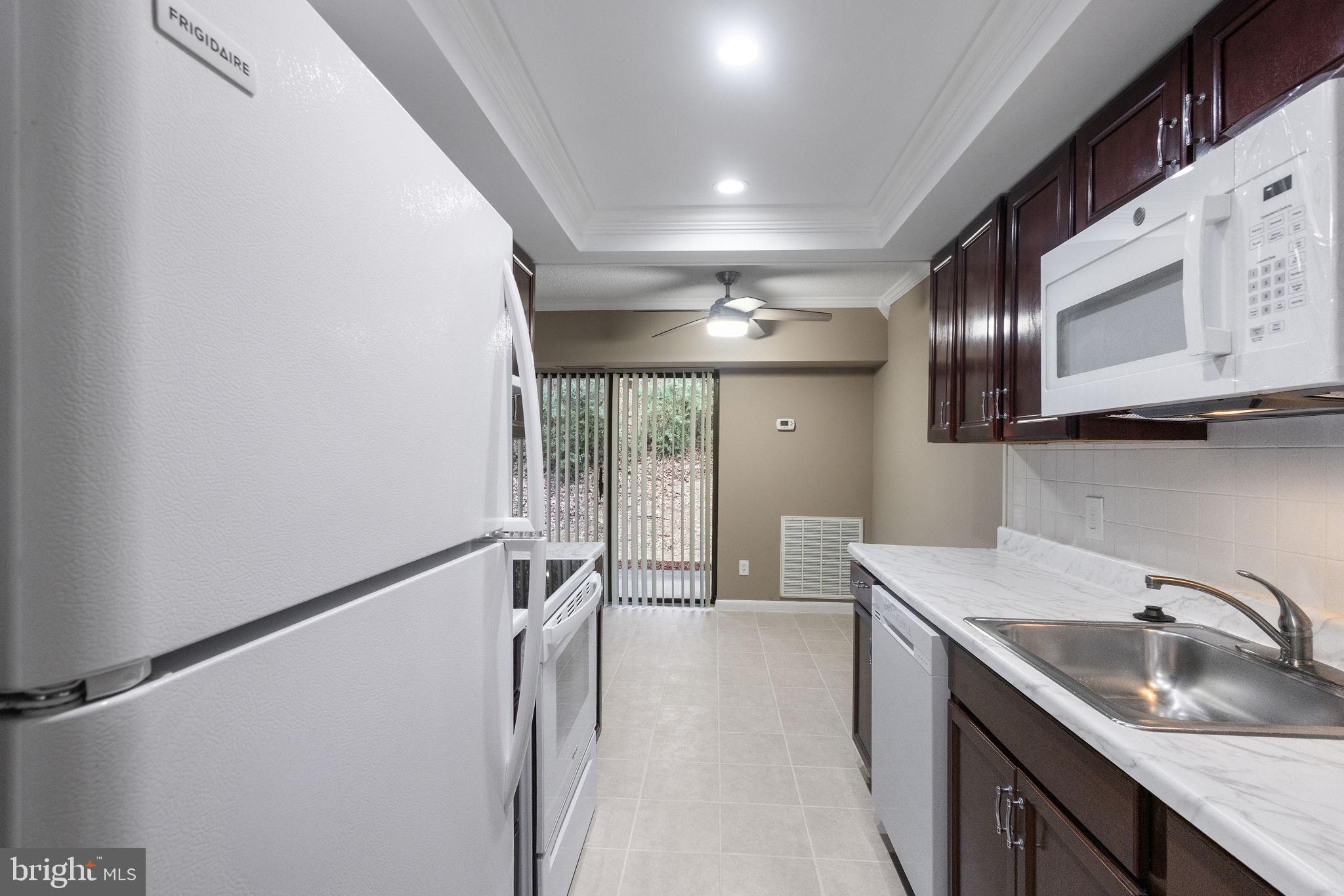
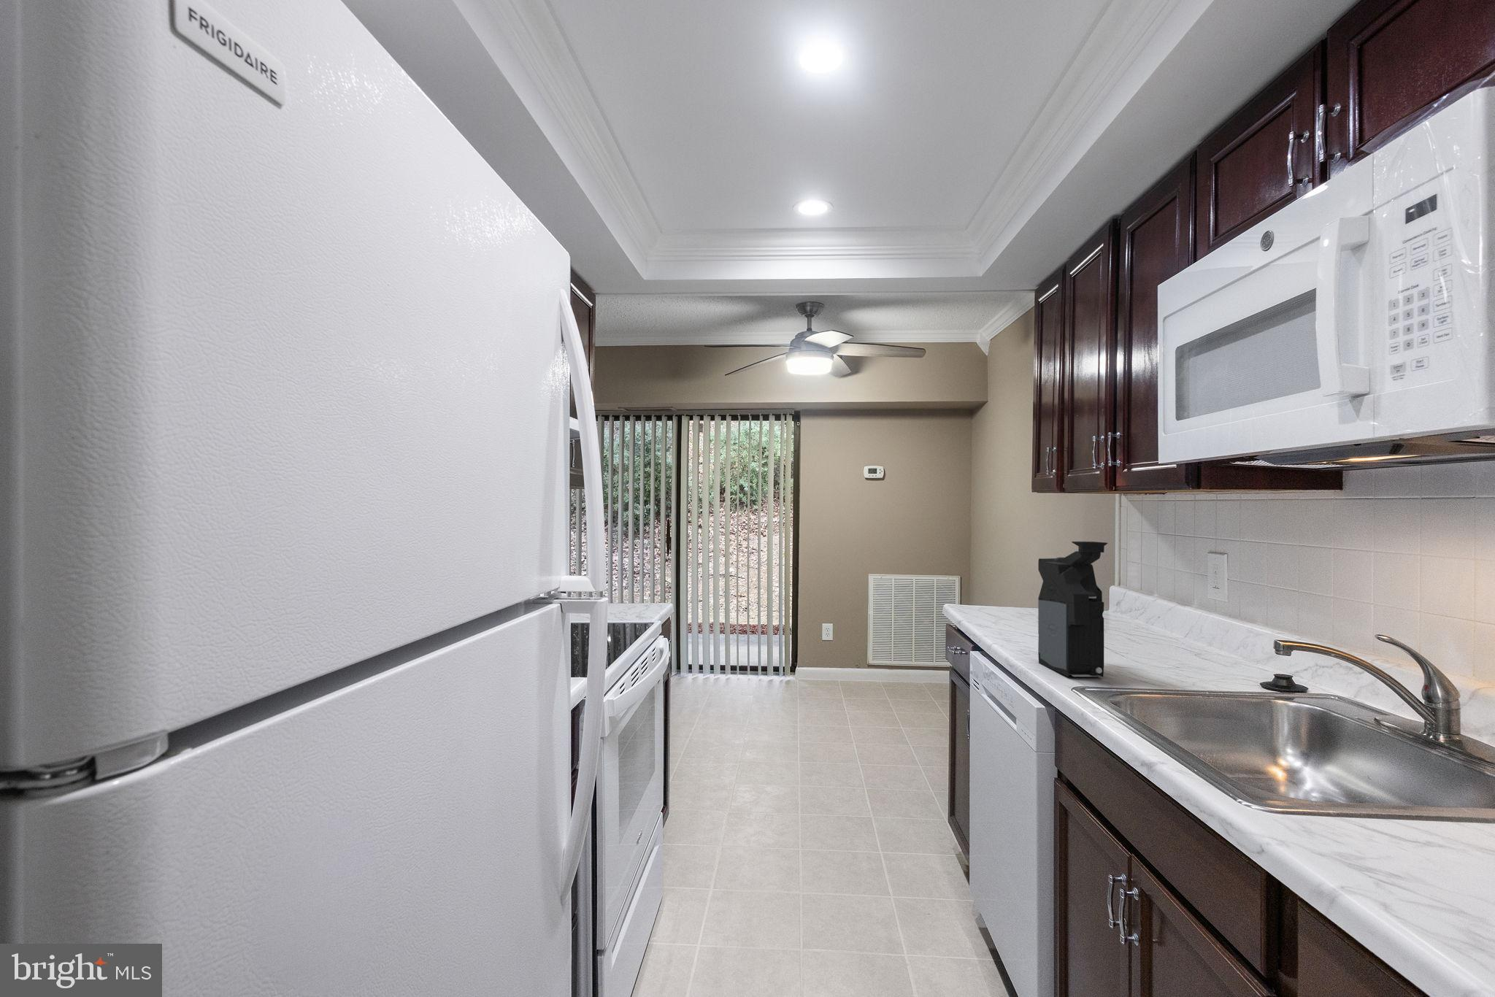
+ coffee maker (1071, 605)
